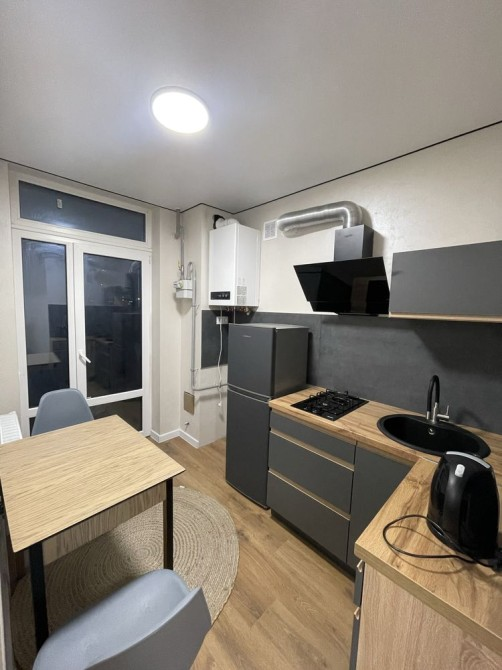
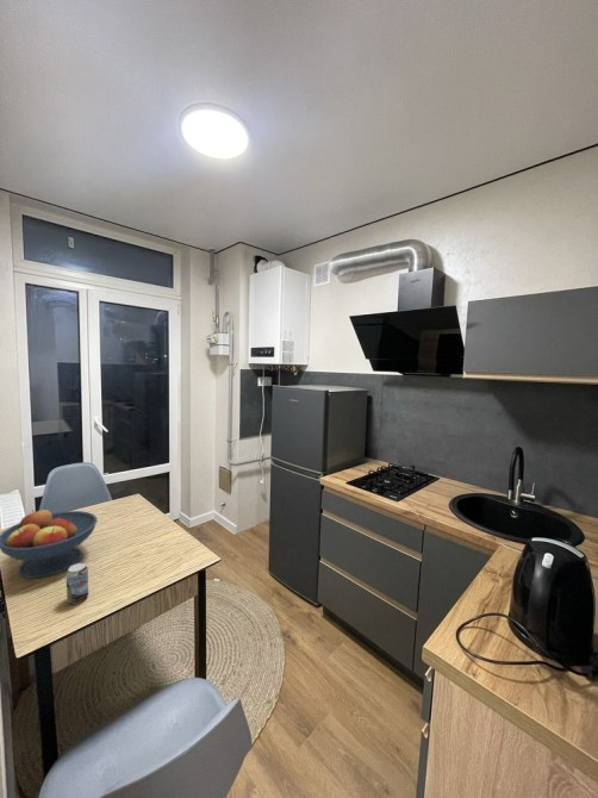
+ beverage can (77, 582)
+ fruit bowl (50, 538)
